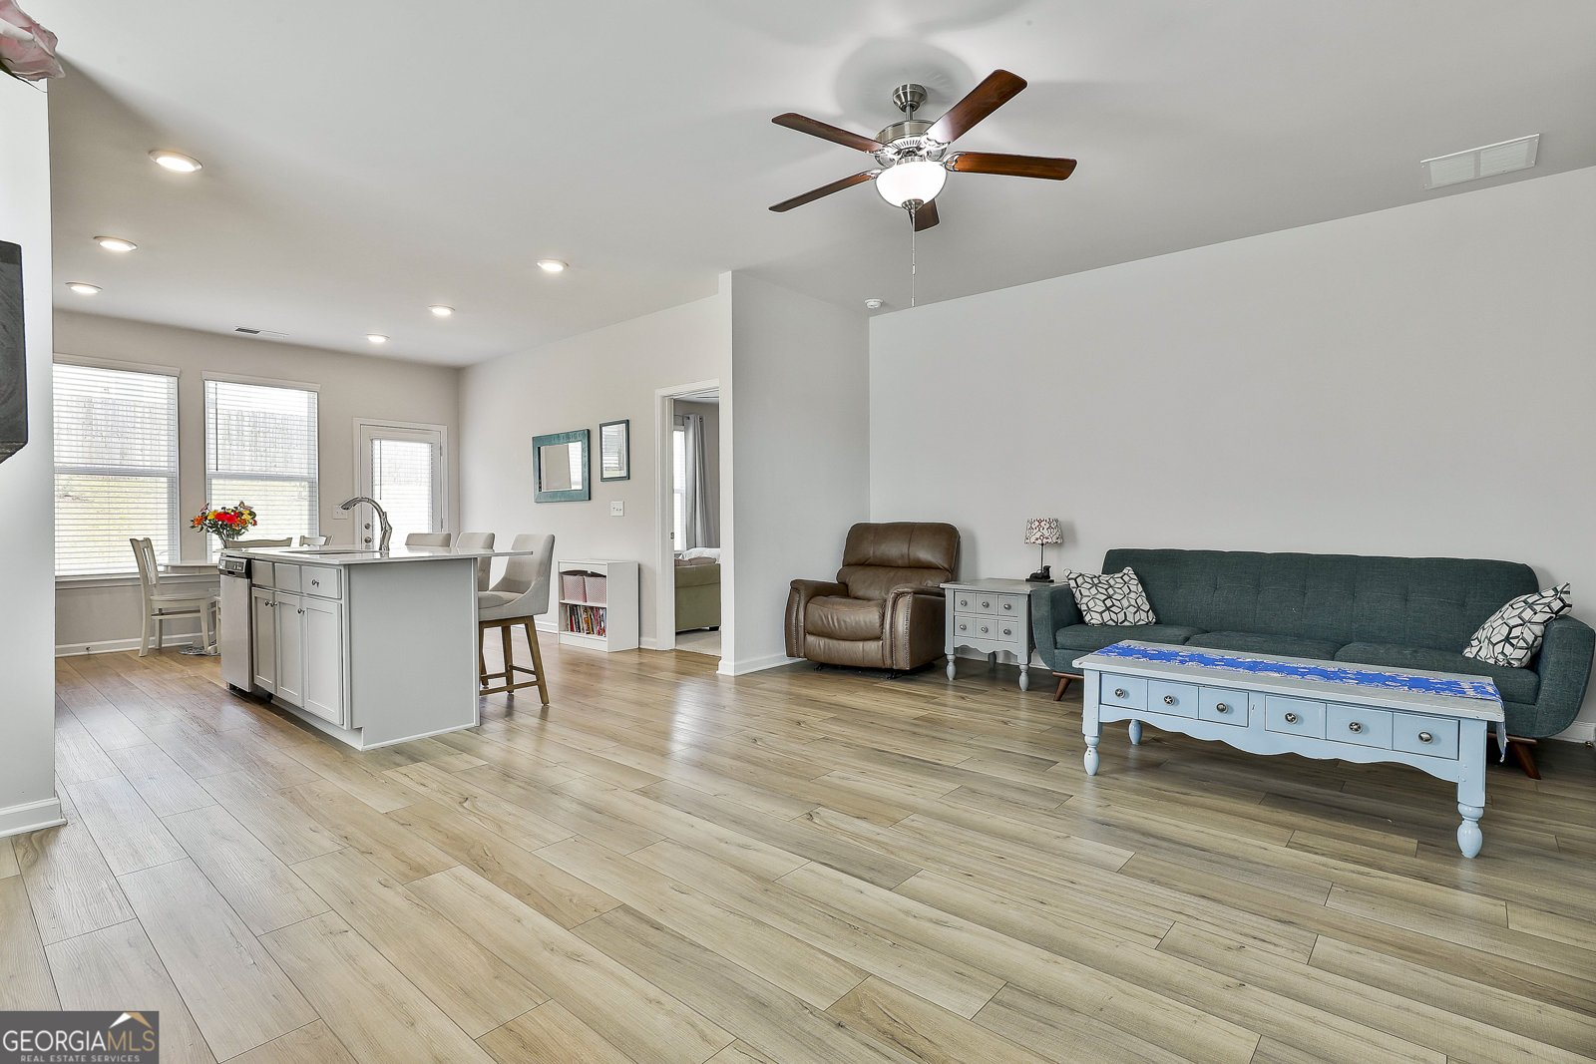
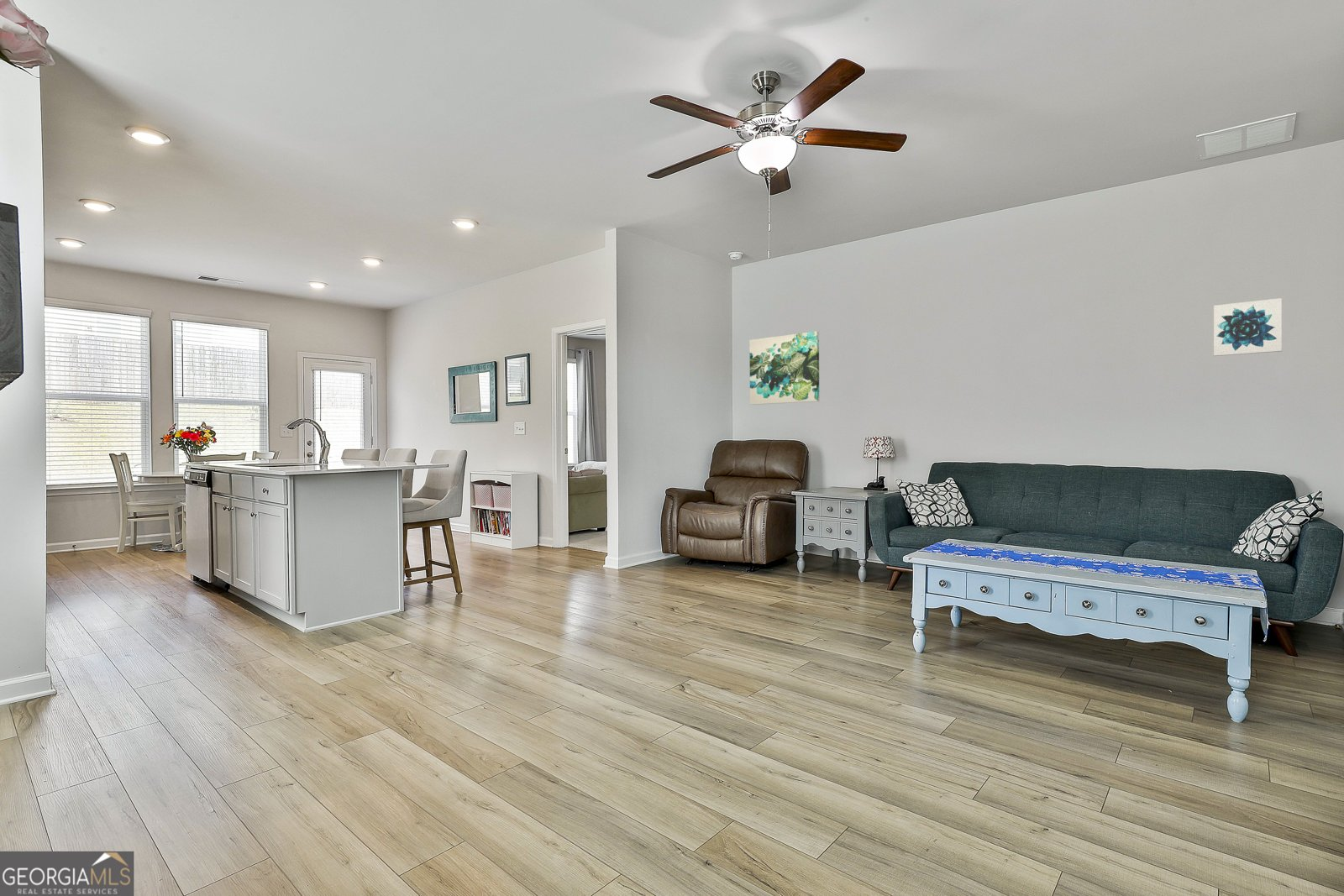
+ wall art (783, 369)
+ wall art (1247, 327)
